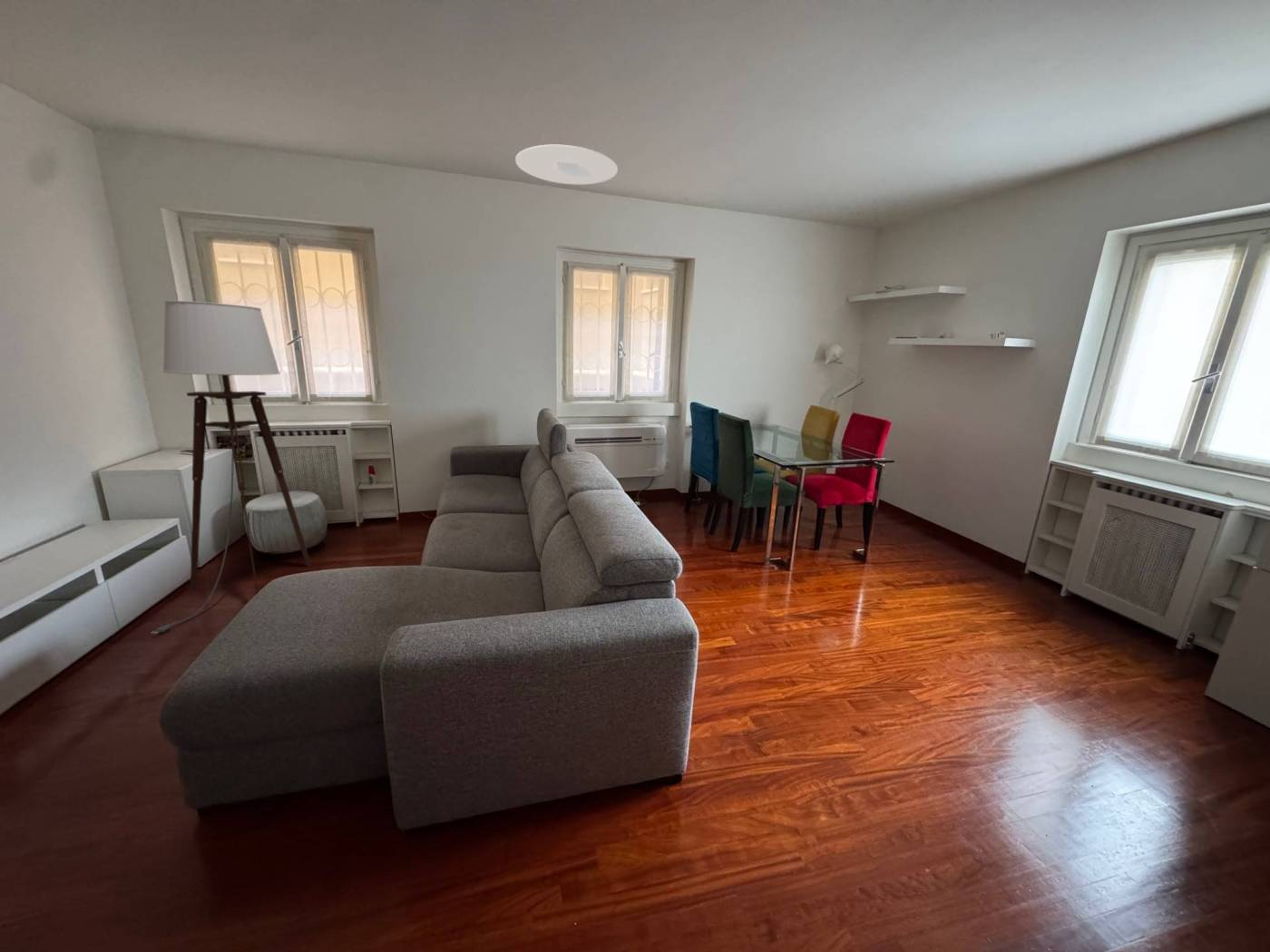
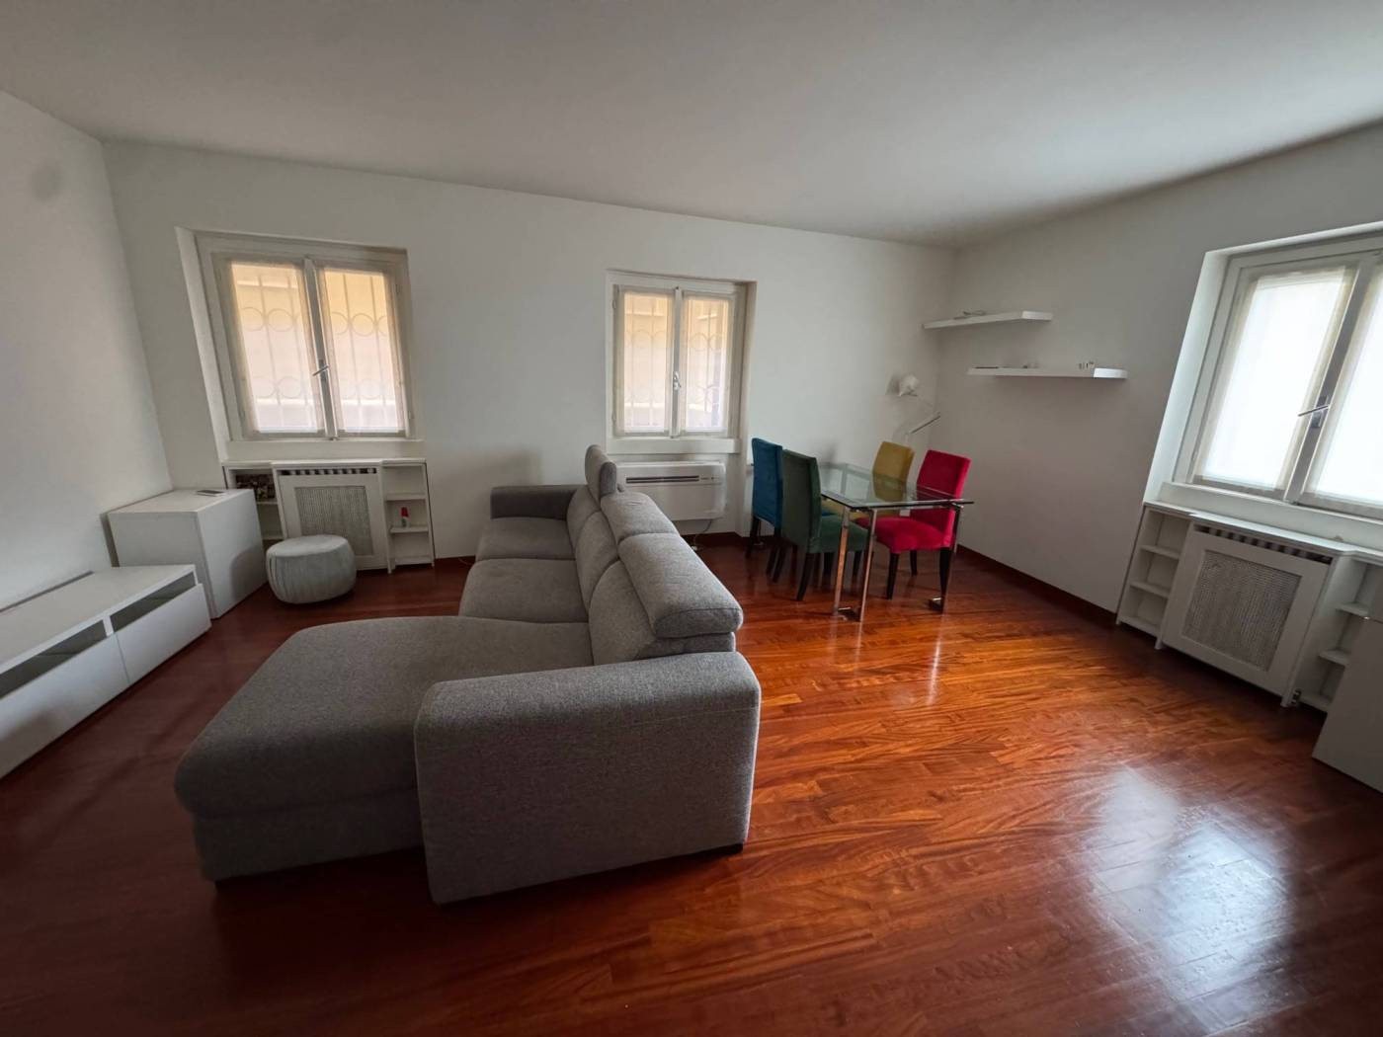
- floor lamp (203, 460)
- ceiling light (567, 160)
